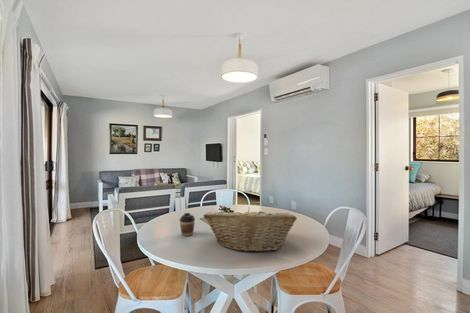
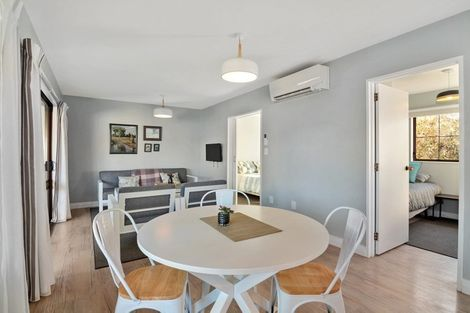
- fruit basket (249, 224)
- coffee cup (187, 224)
